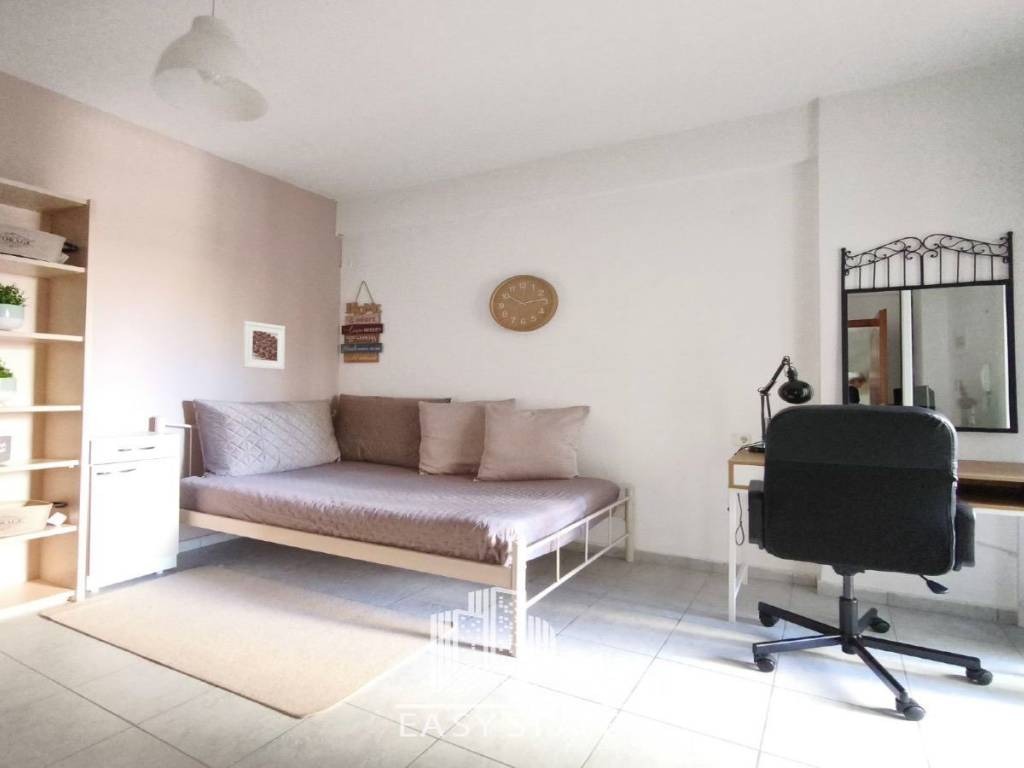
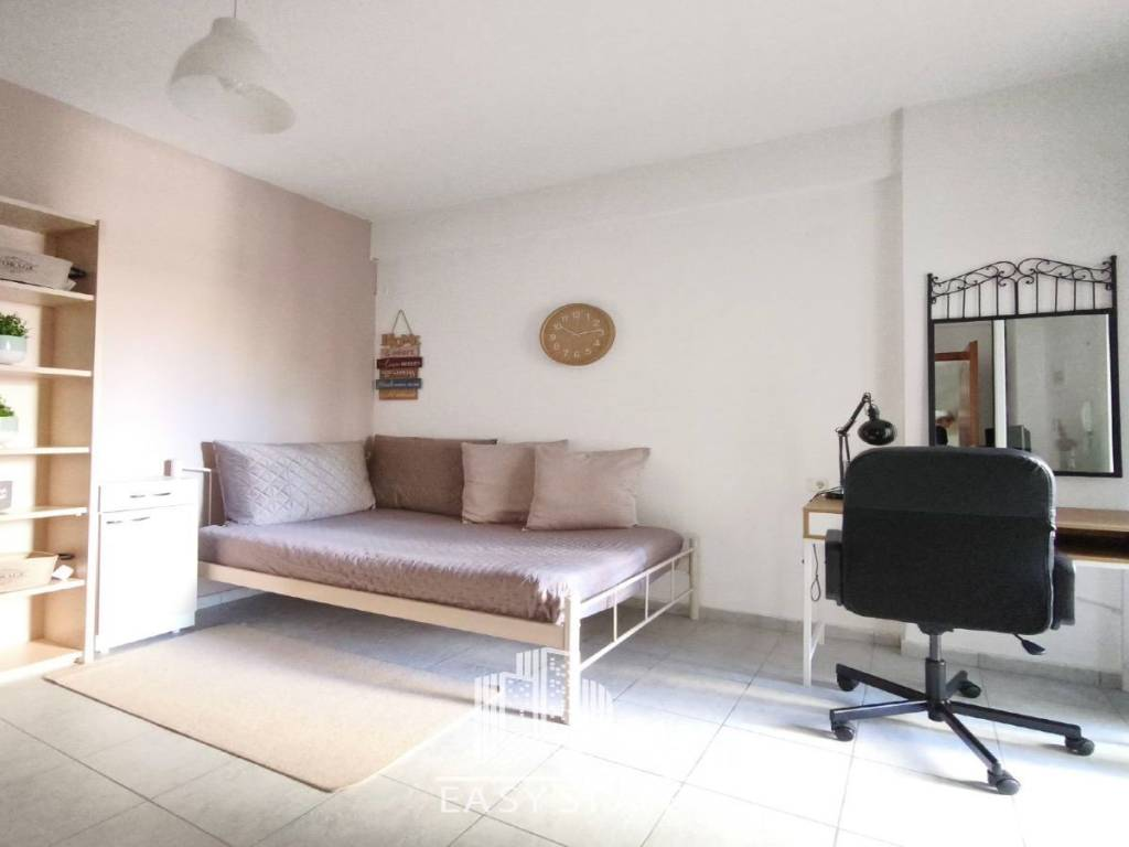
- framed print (264, 346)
